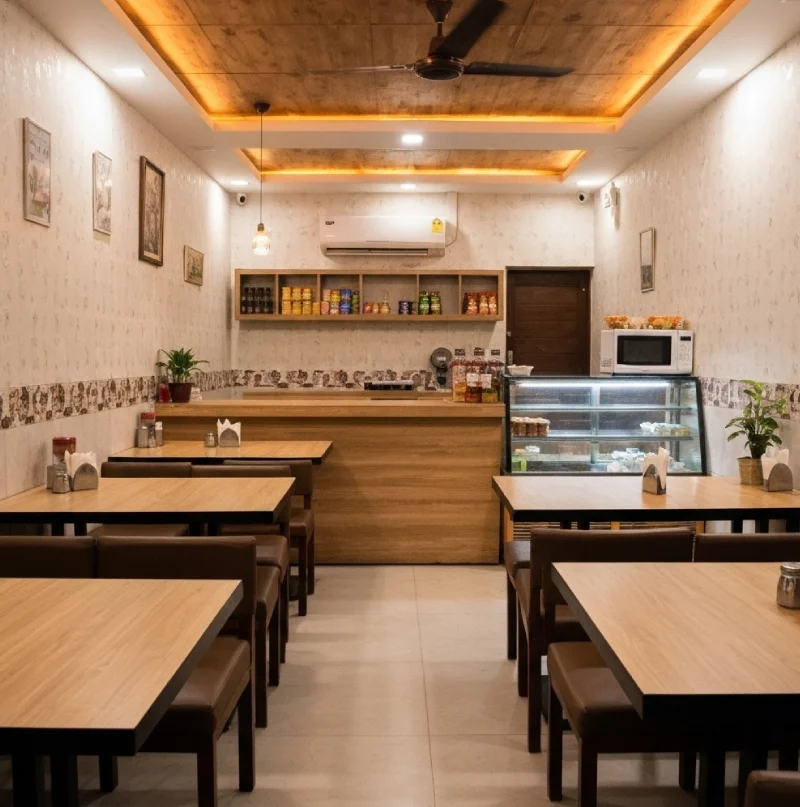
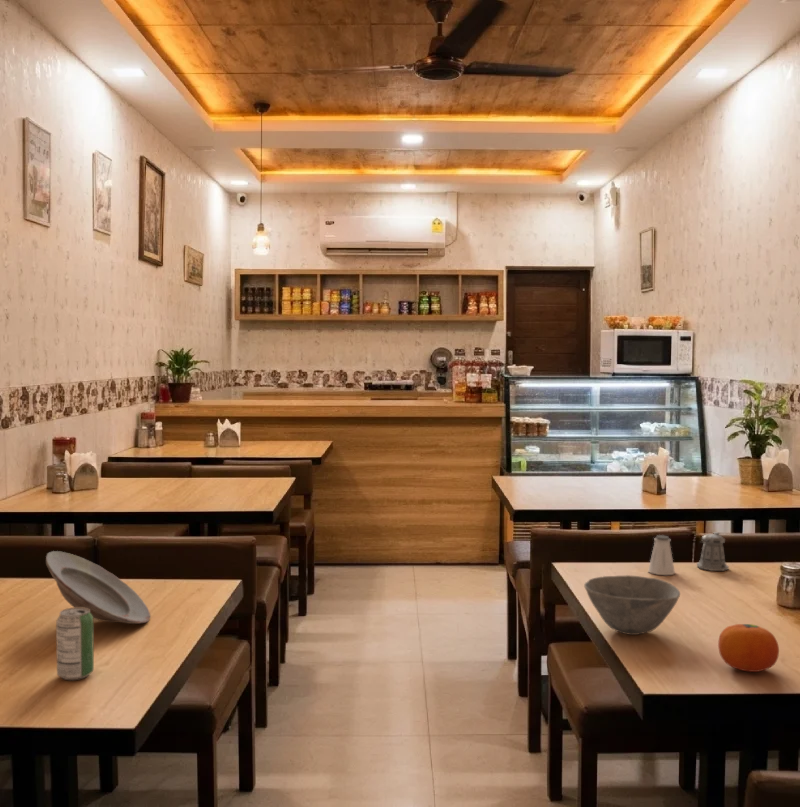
+ saltshaker (661, 554)
+ pepper shaker (710, 550)
+ beverage can (75, 642)
+ fruit (748, 647)
+ bowl (631, 609)
+ plate (99, 587)
